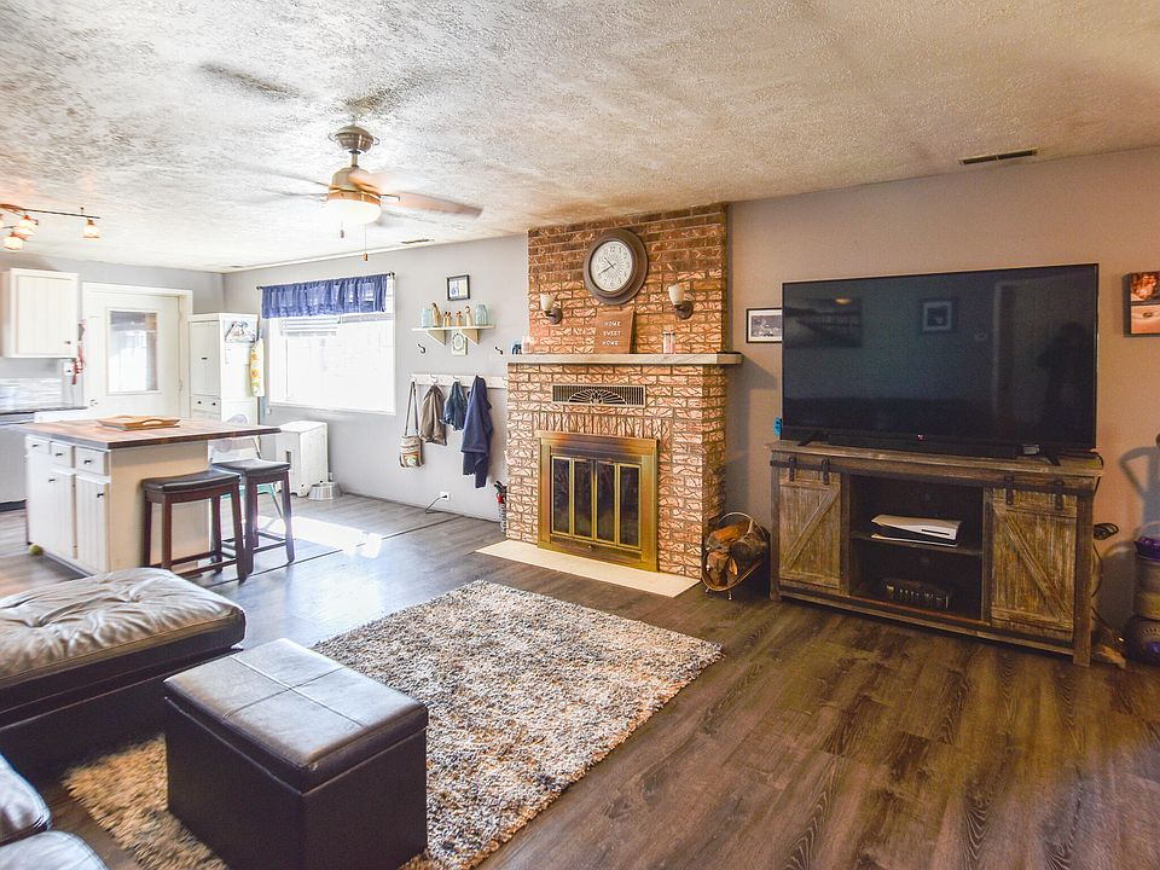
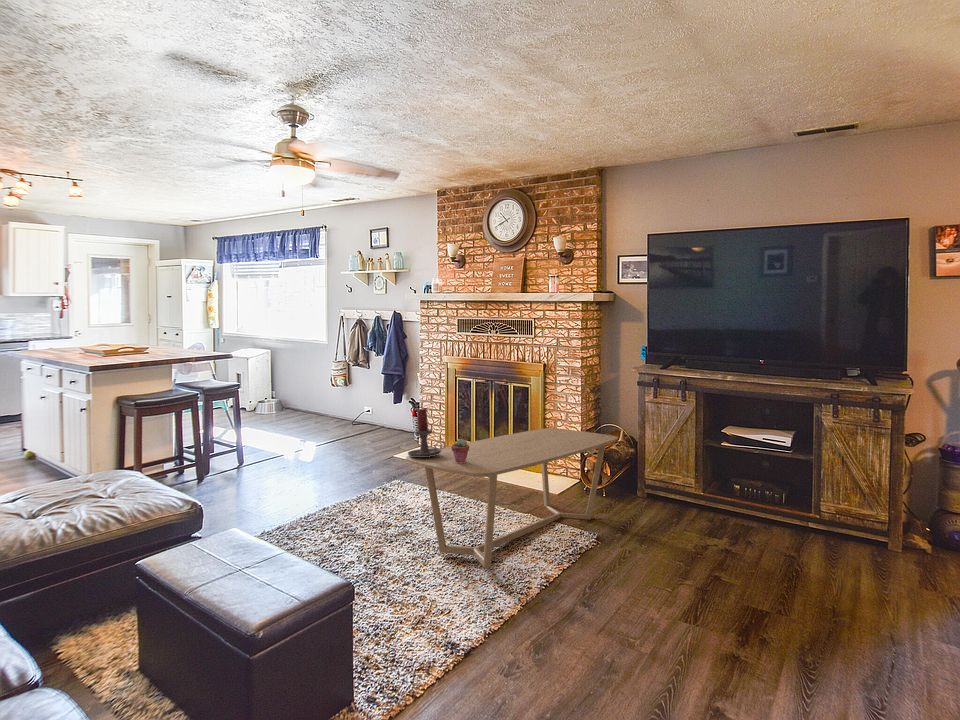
+ coffee table (518, 469)
+ candle holder (428, 431)
+ potted succulent (460, 449)
